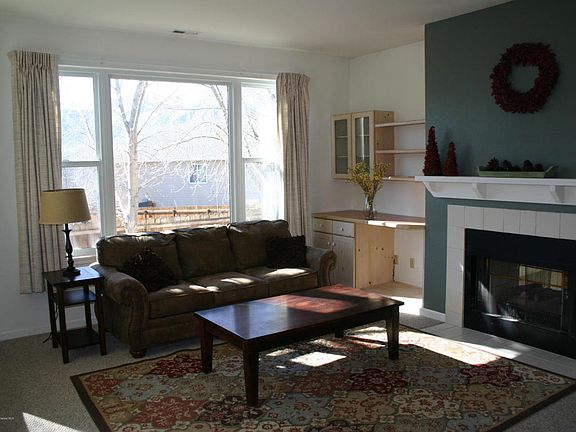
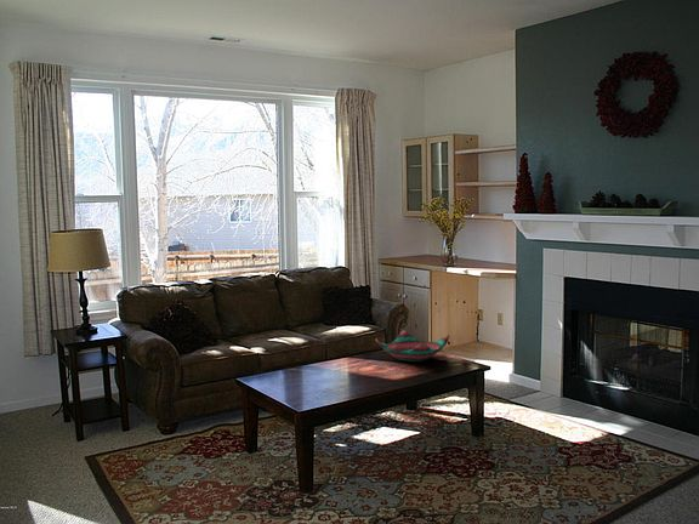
+ decorative bowl (413, 347)
